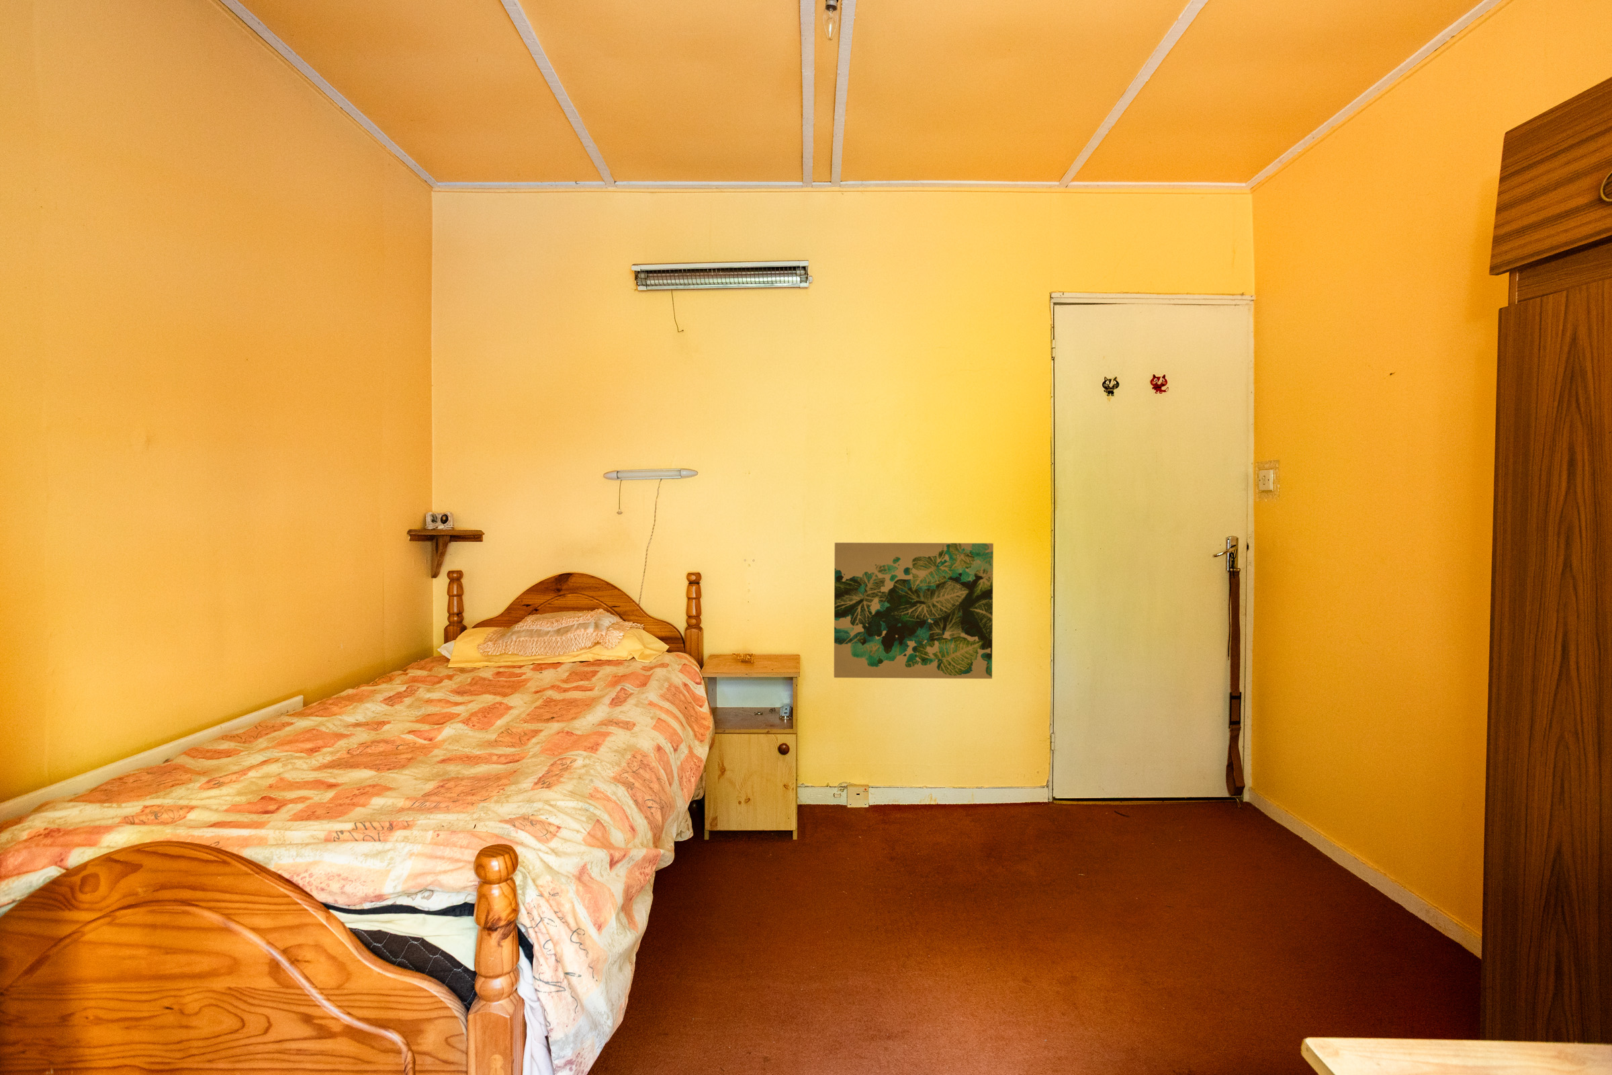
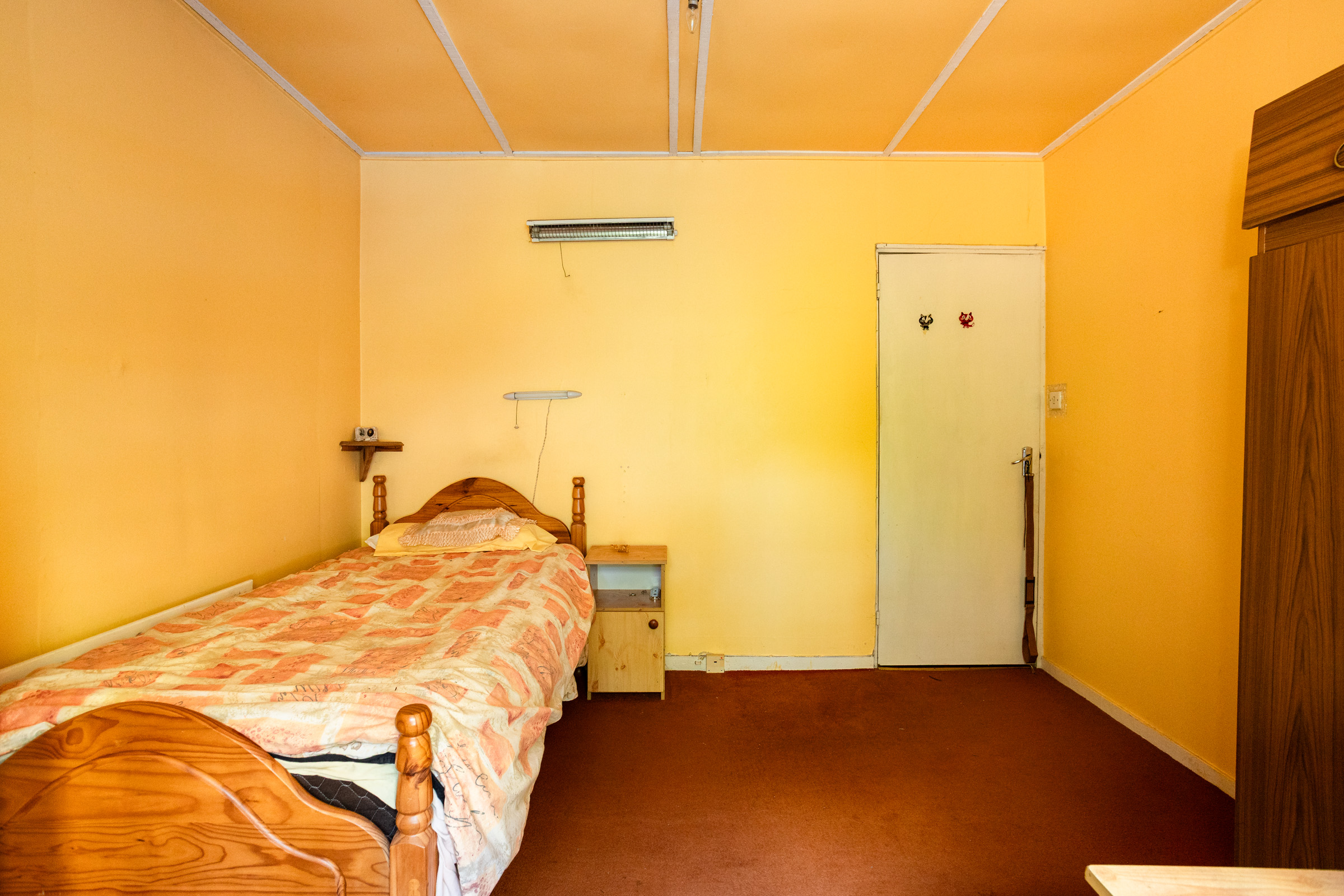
- wall art (913, 609)
